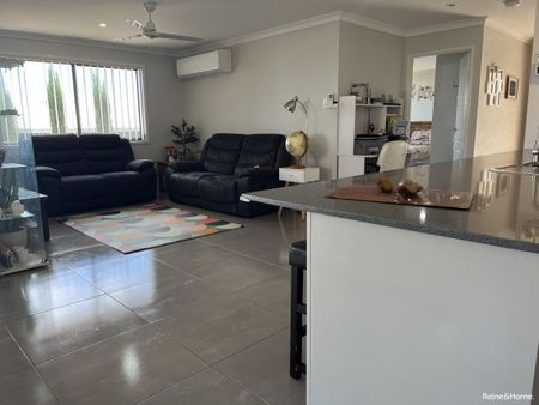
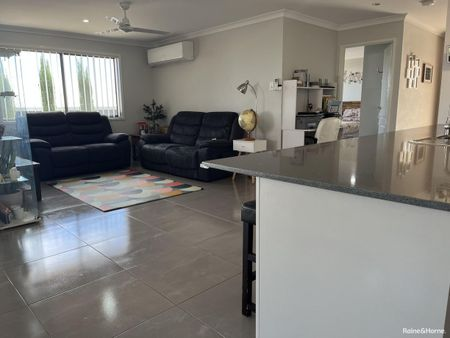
- cutting board (400, 186)
